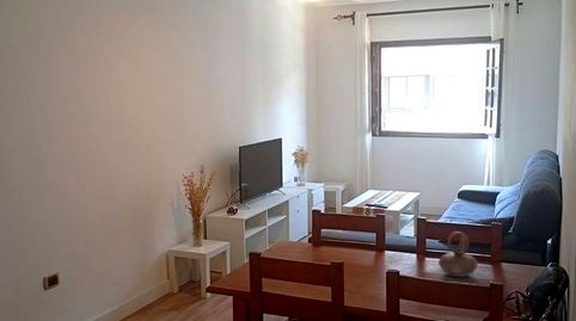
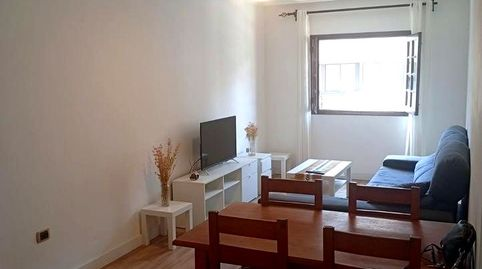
- teapot (458, 251)
